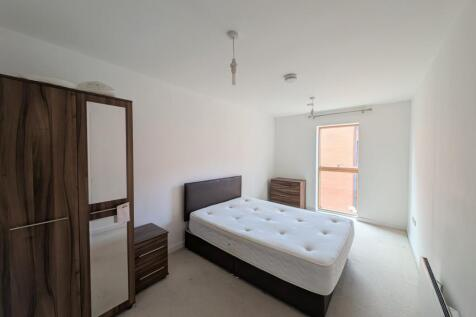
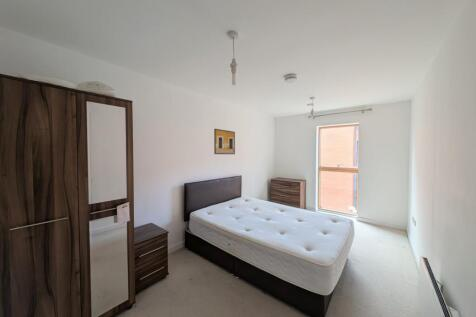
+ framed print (225, 142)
